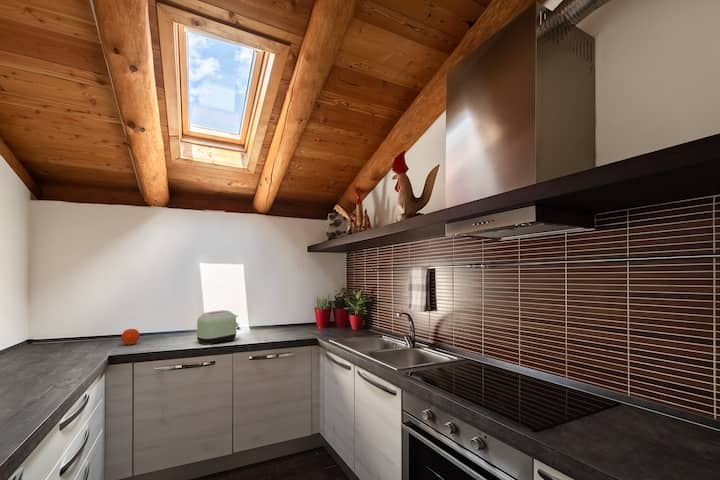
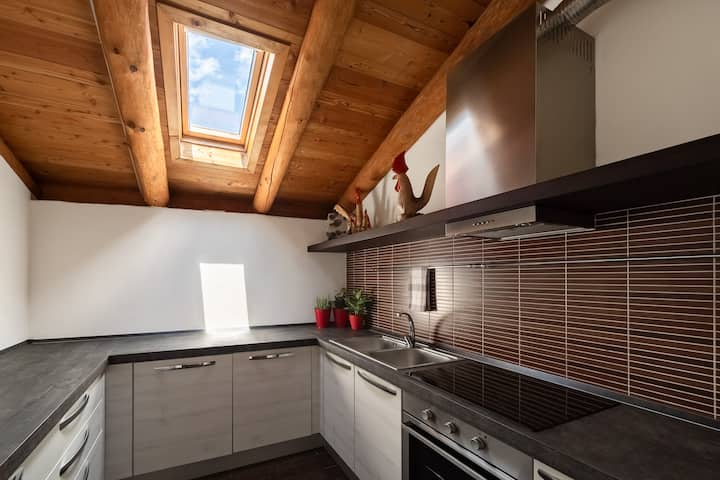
- toaster (218, 326)
- fruit (130, 336)
